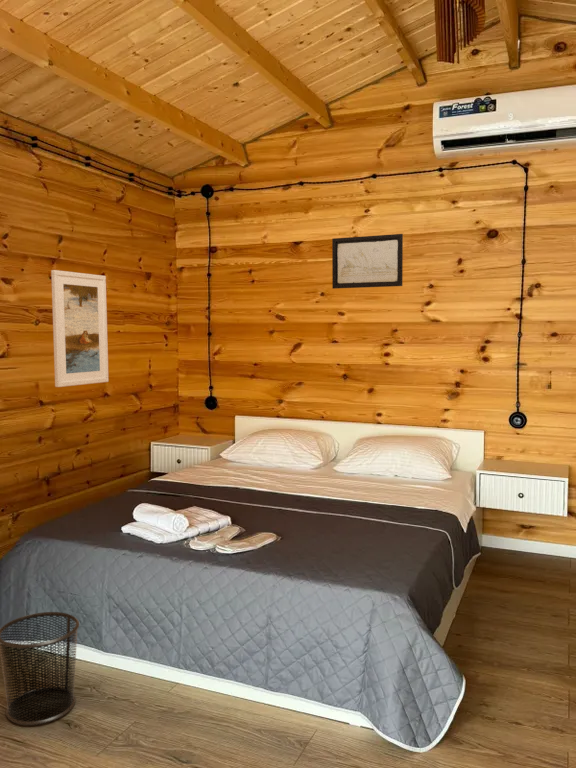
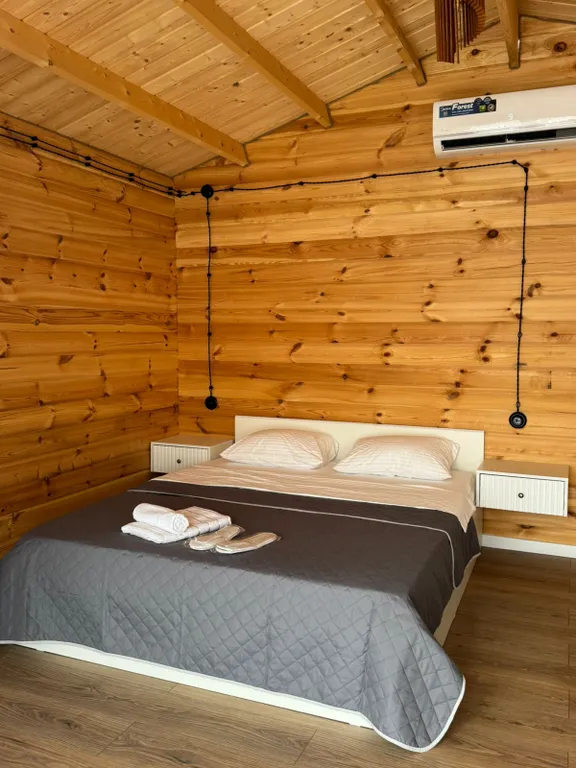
- wall art (366, 261)
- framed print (81, 329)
- waste bin (40, 667)
